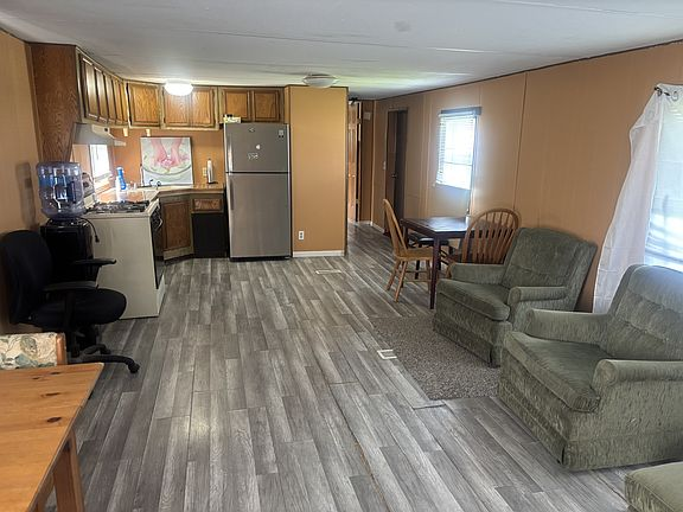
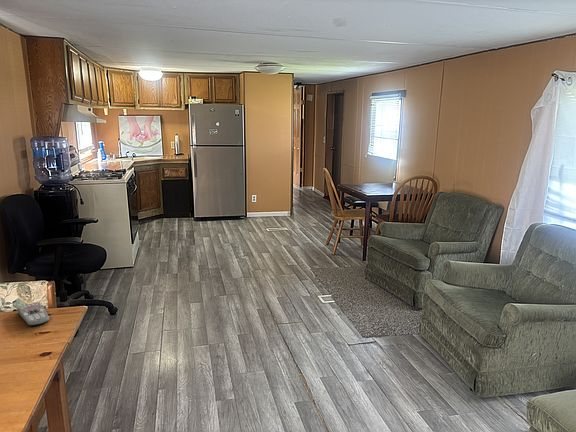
+ remote control (34, 314)
